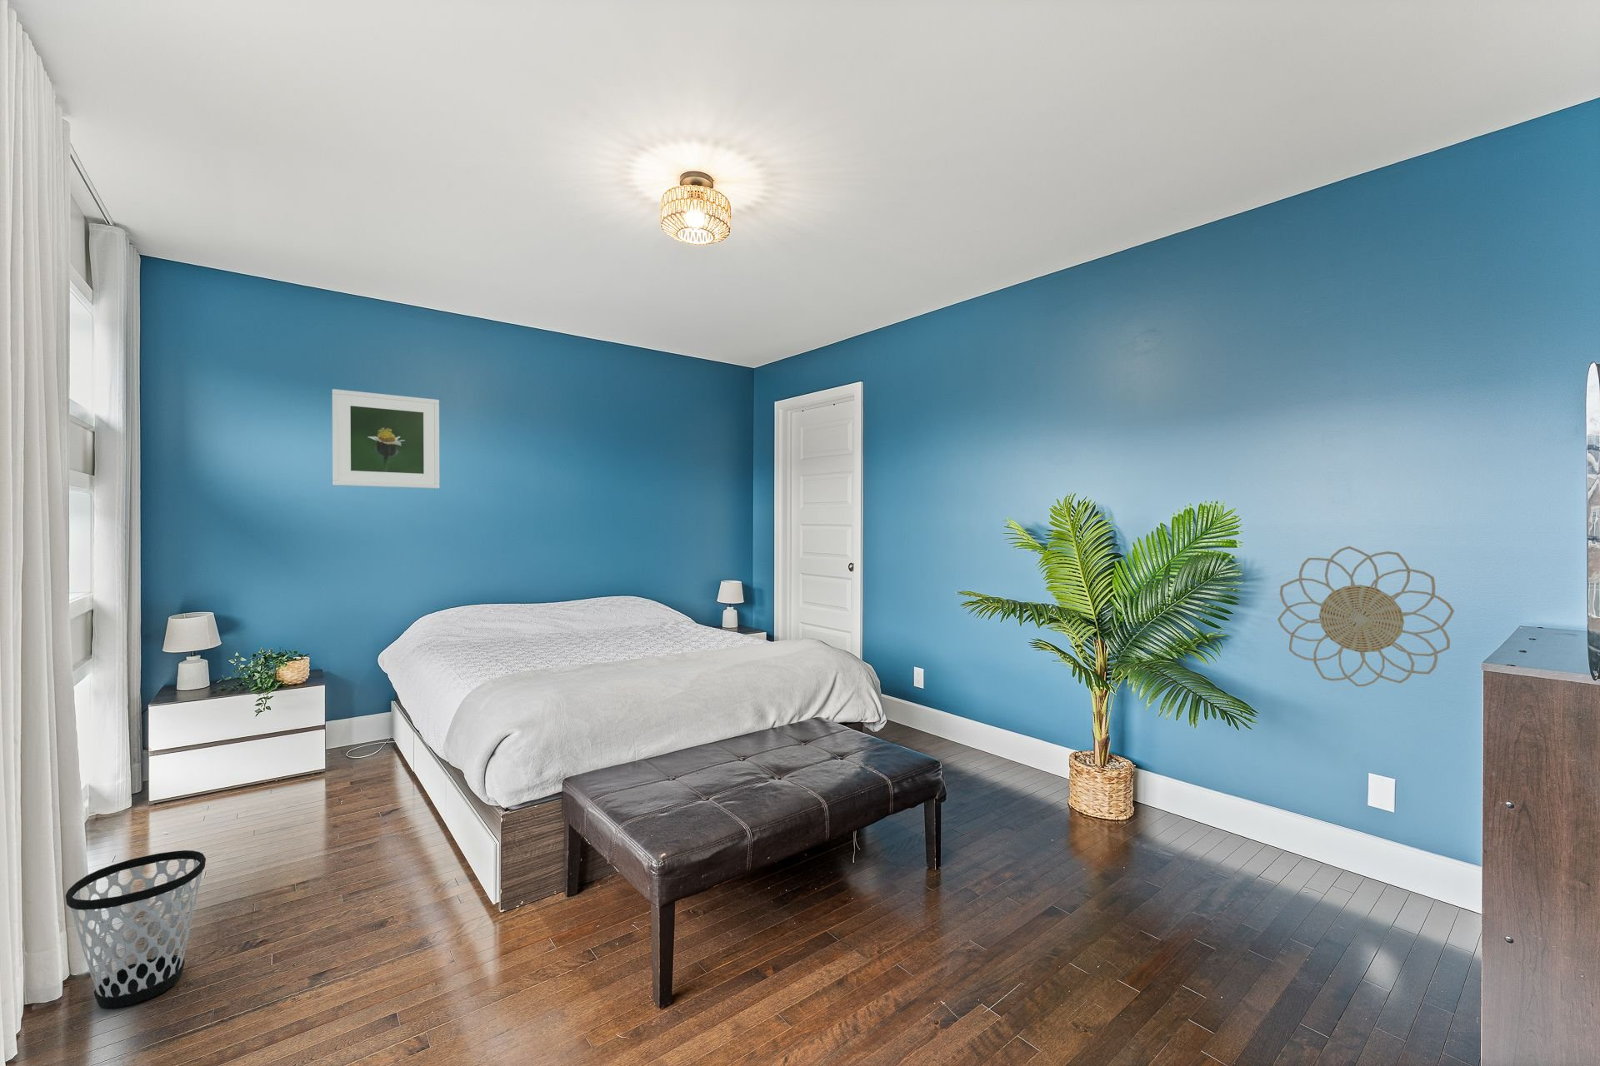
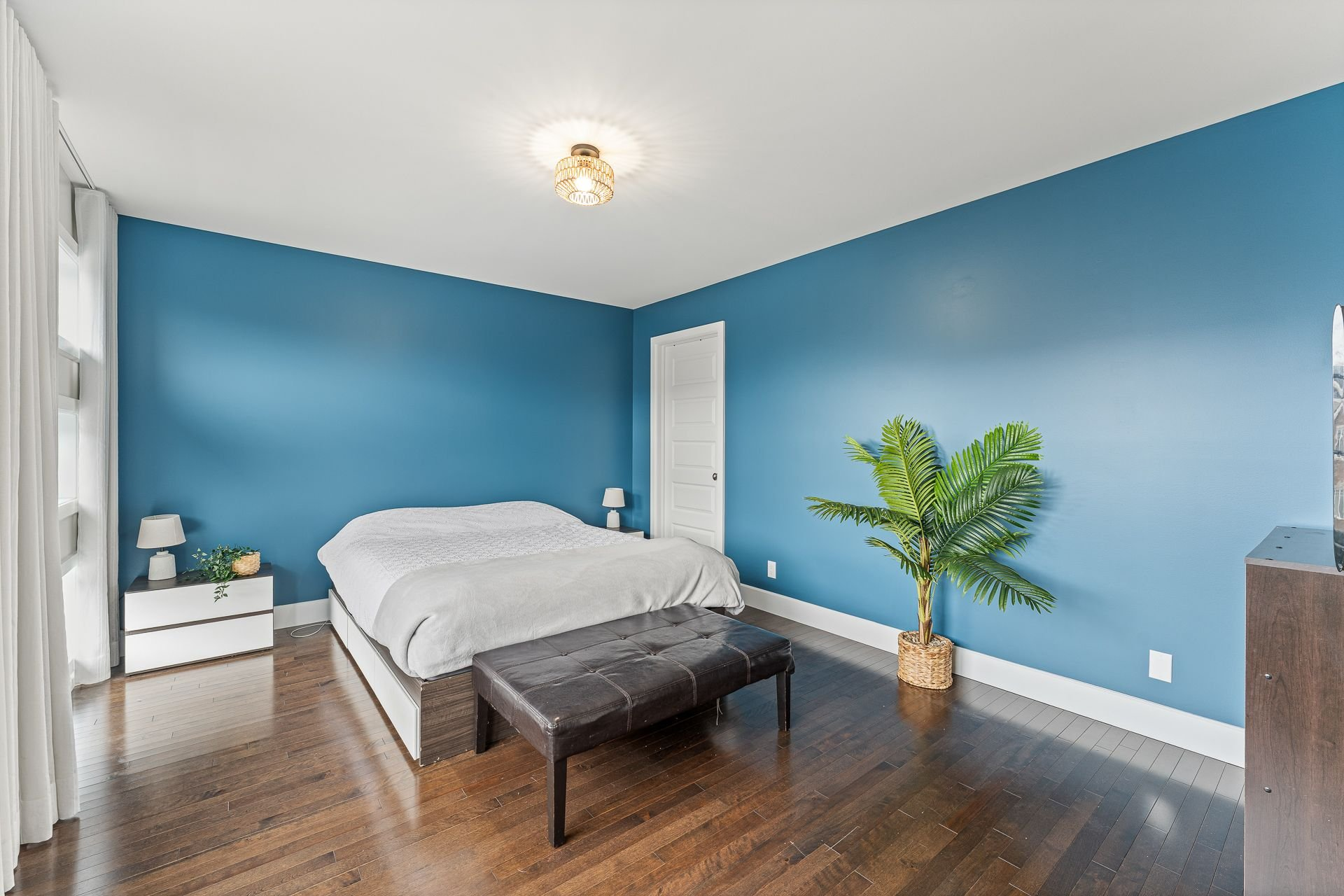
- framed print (388, 440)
- decorative wall piece (1360, 616)
- wastebasket (139, 930)
